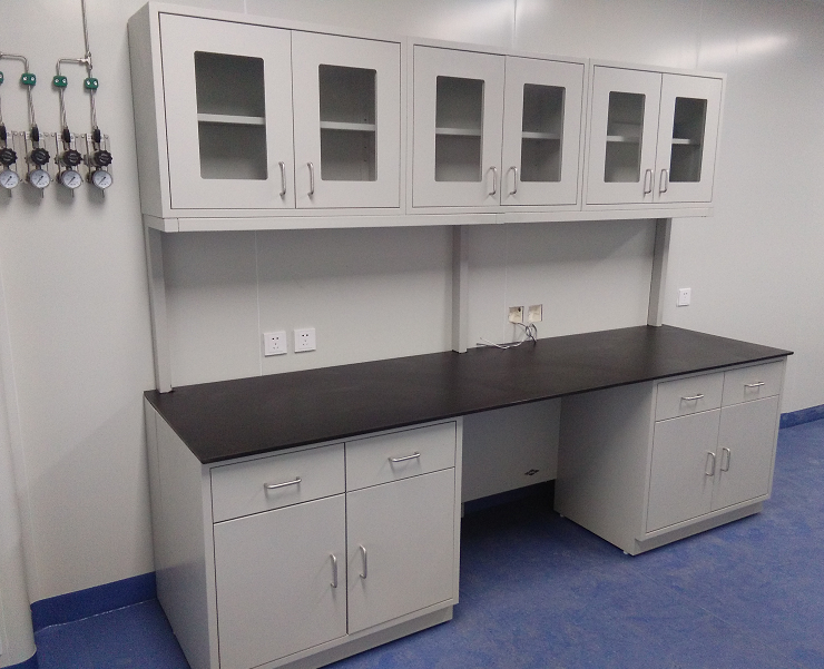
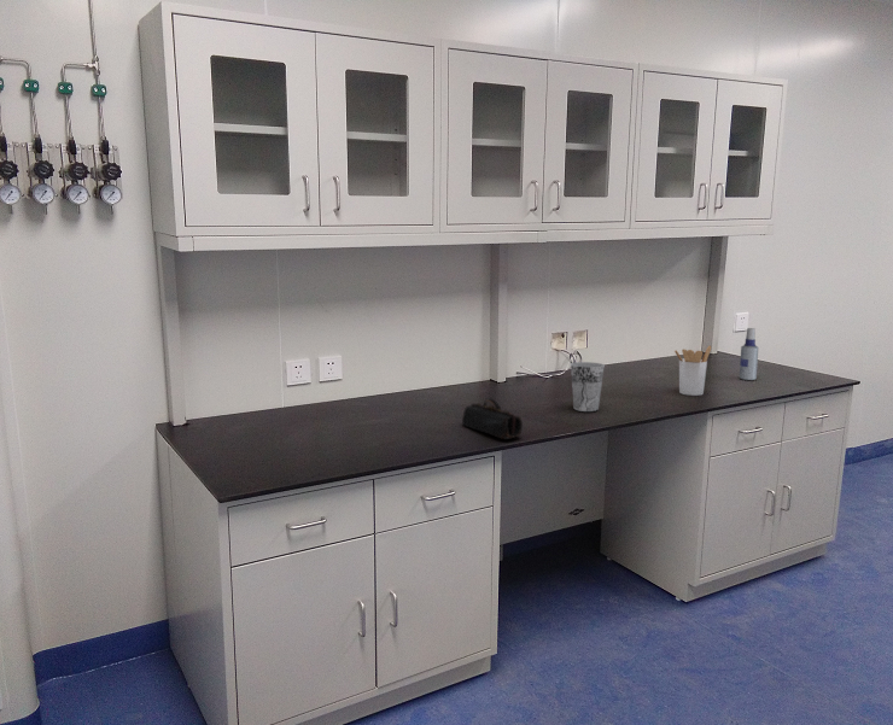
+ utensil holder (691, 369)
+ pencil case (491, 414)
+ spray bottle (748, 353)
+ cup (586, 386)
